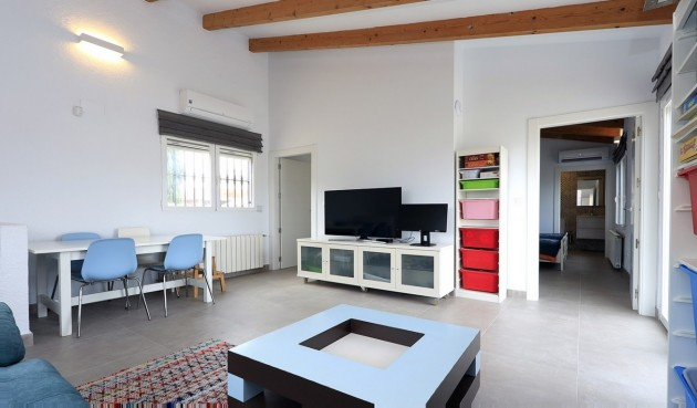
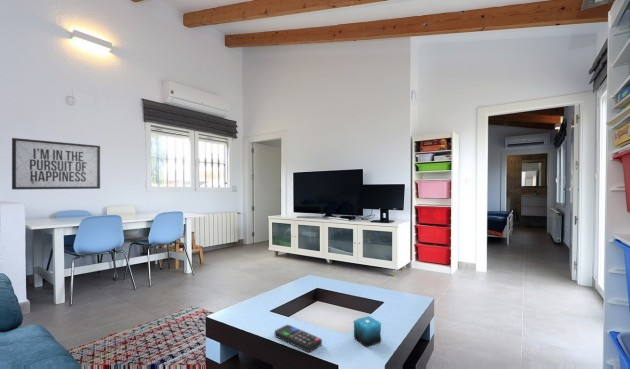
+ mirror (60, 165)
+ remote control (297, 337)
+ candle (367, 326)
